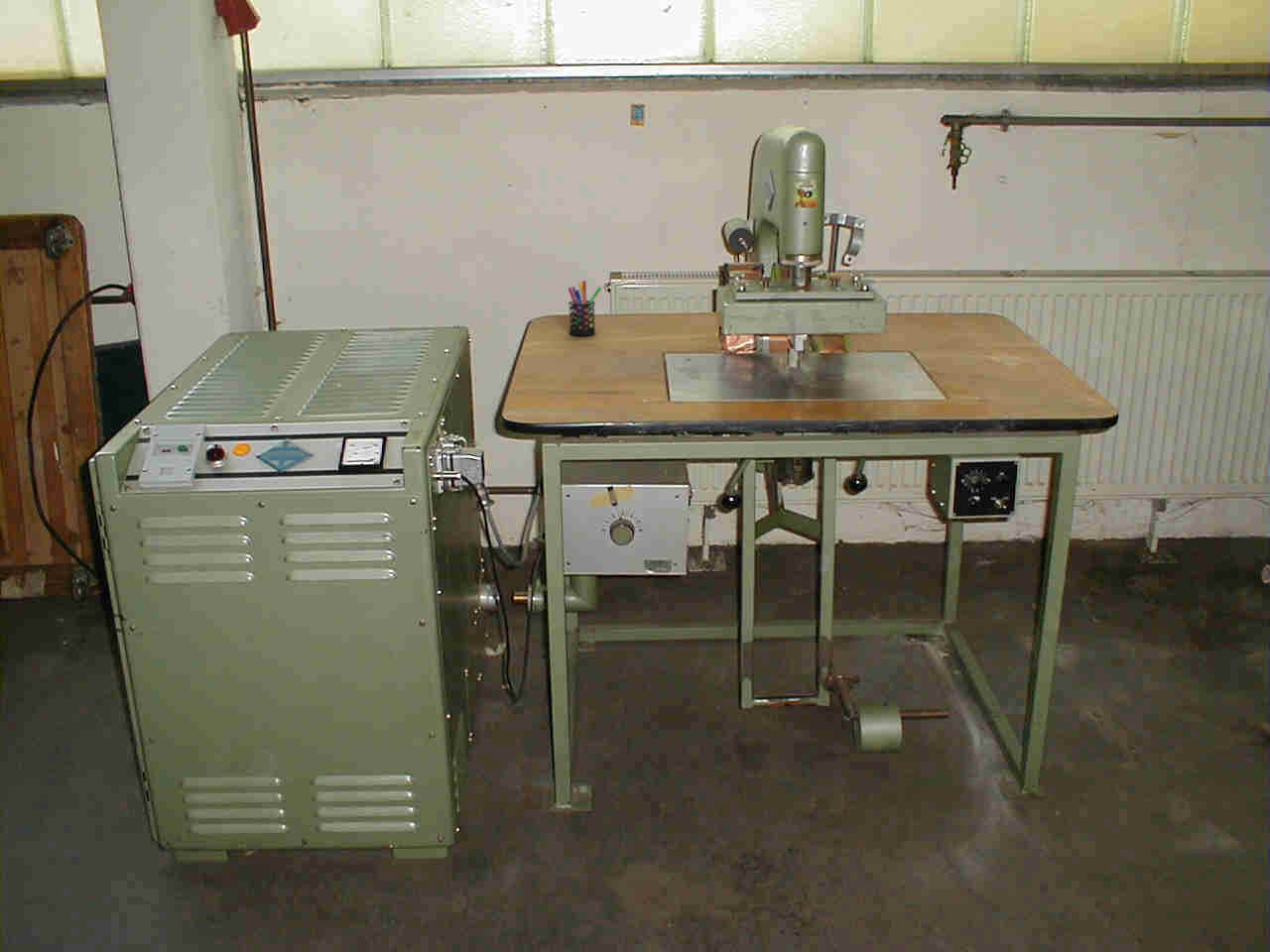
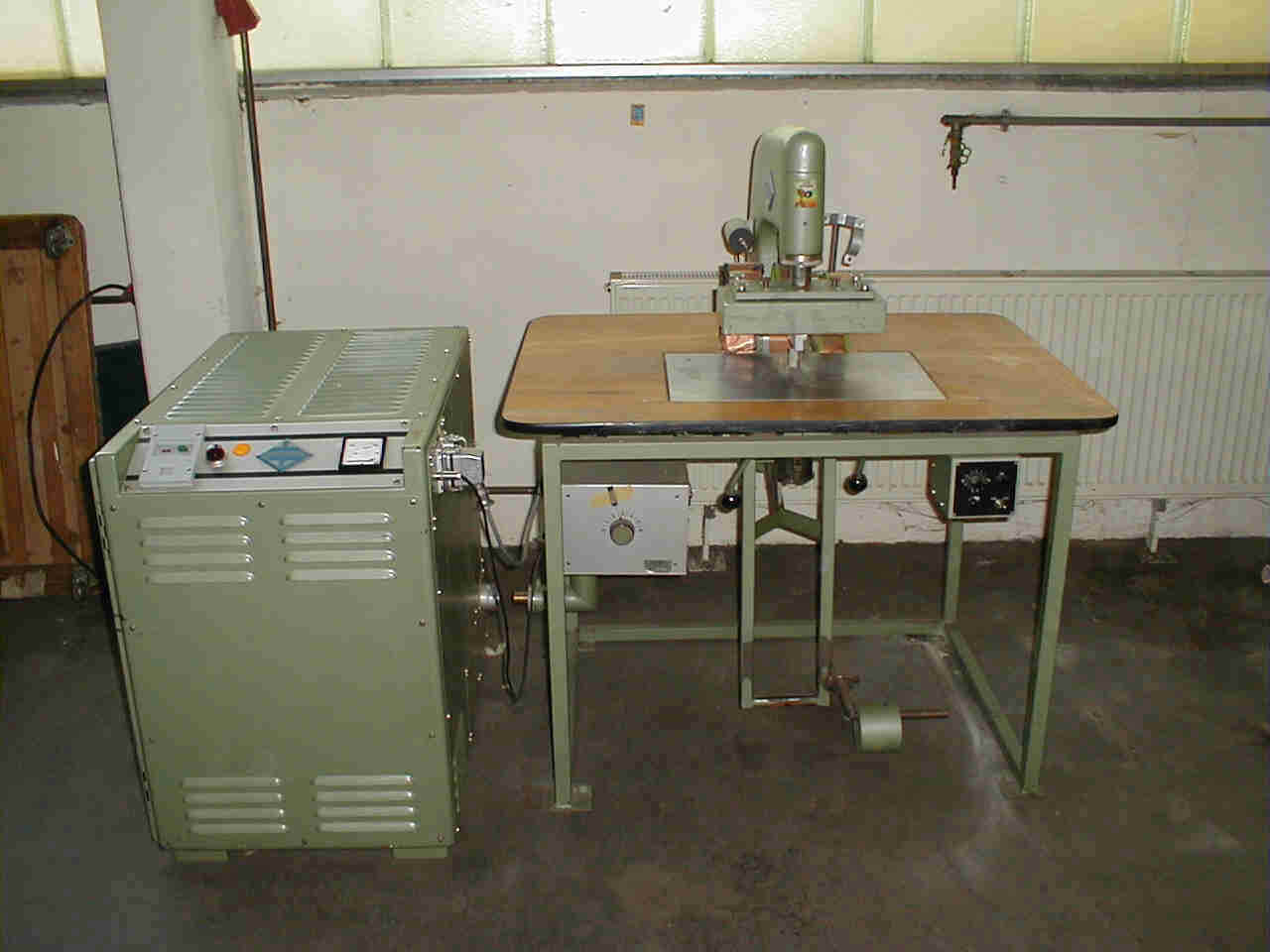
- pen holder (584, 306)
